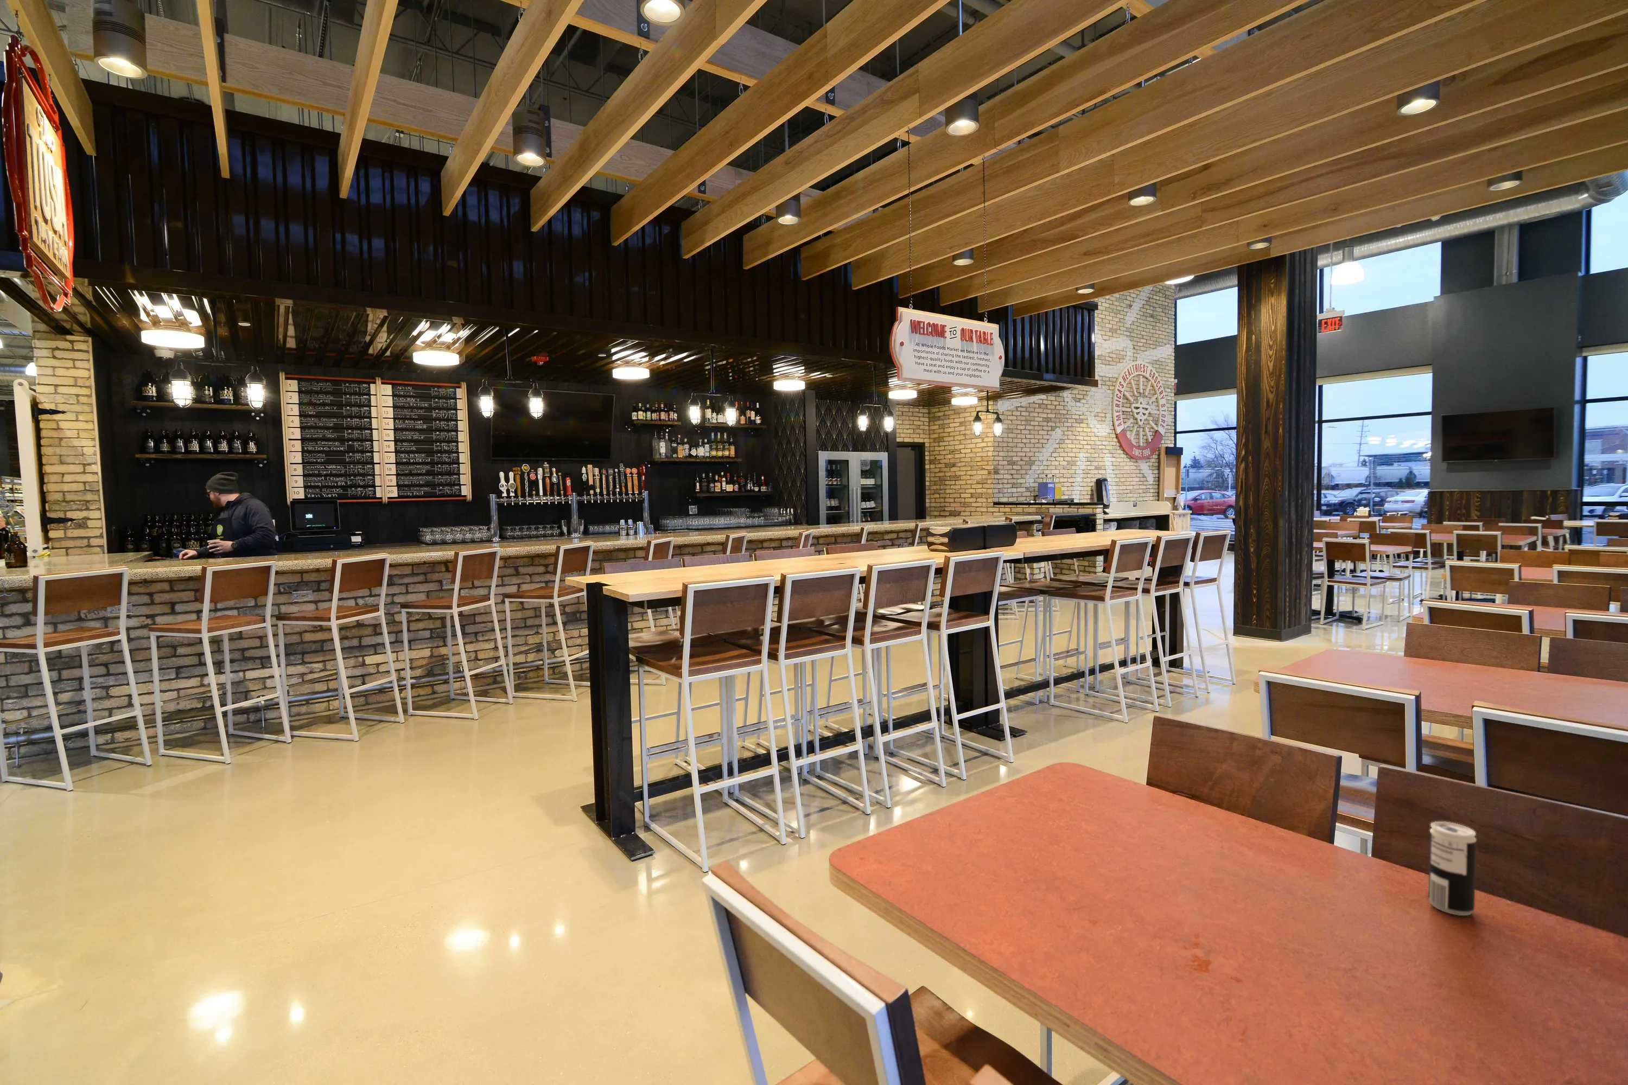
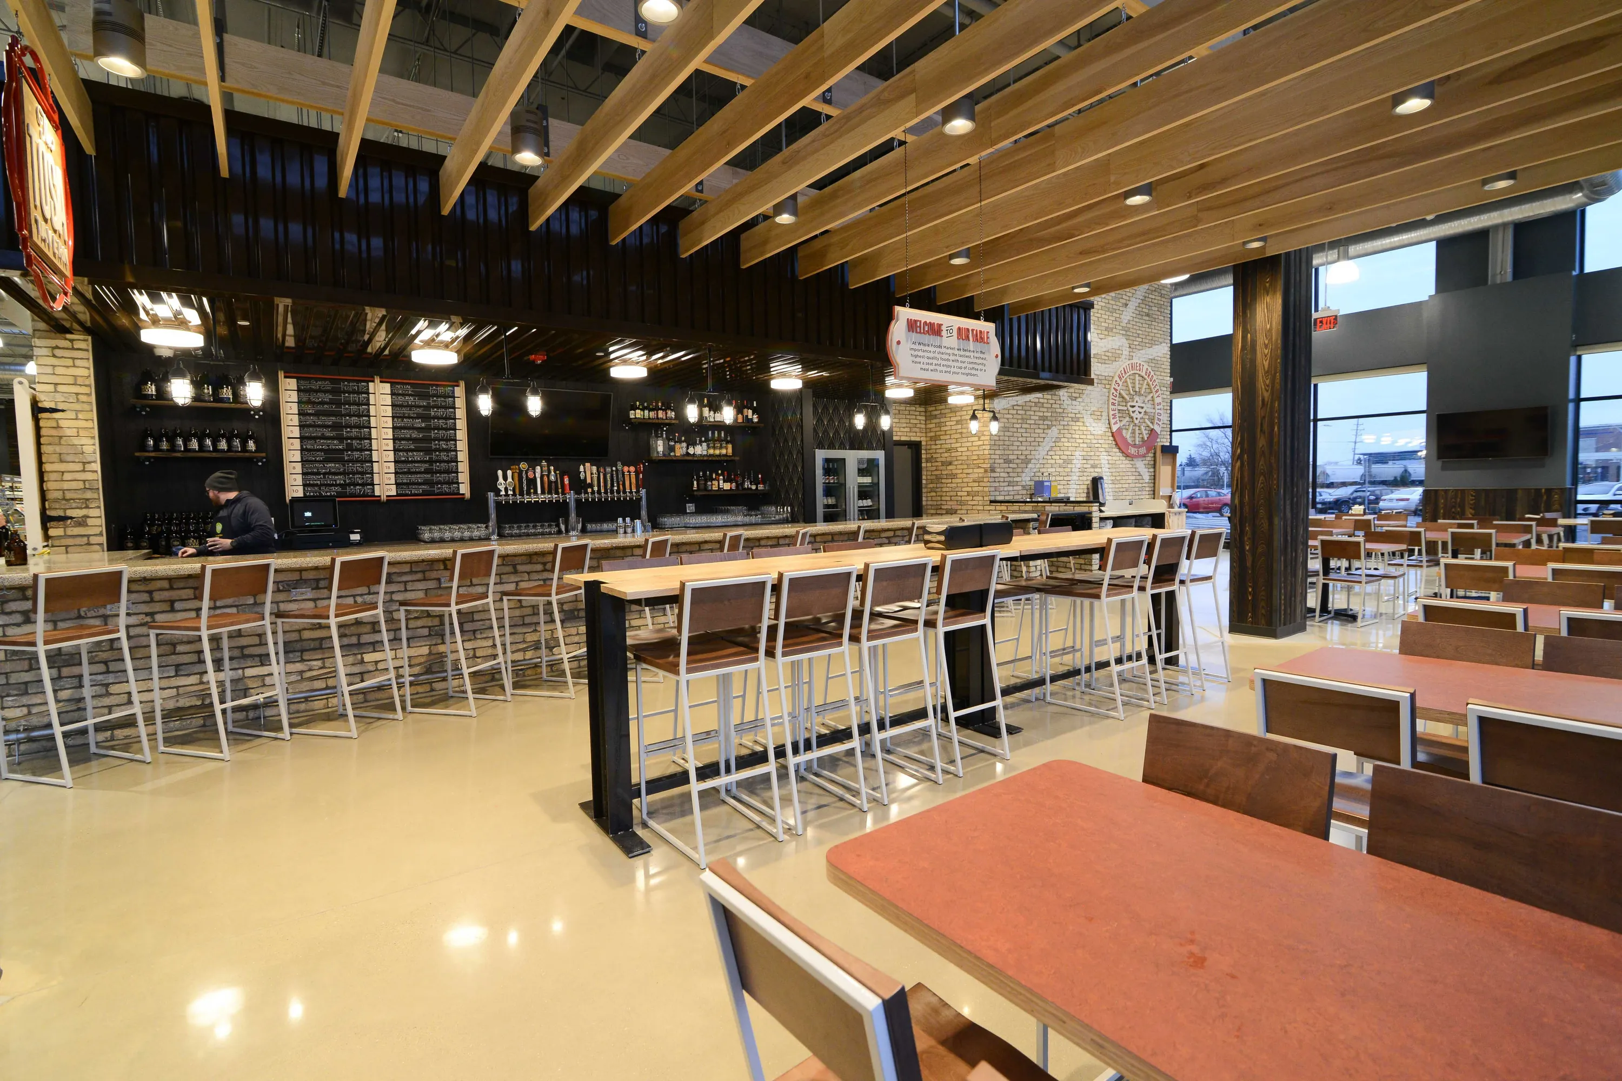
- beverage can (1451, 867)
